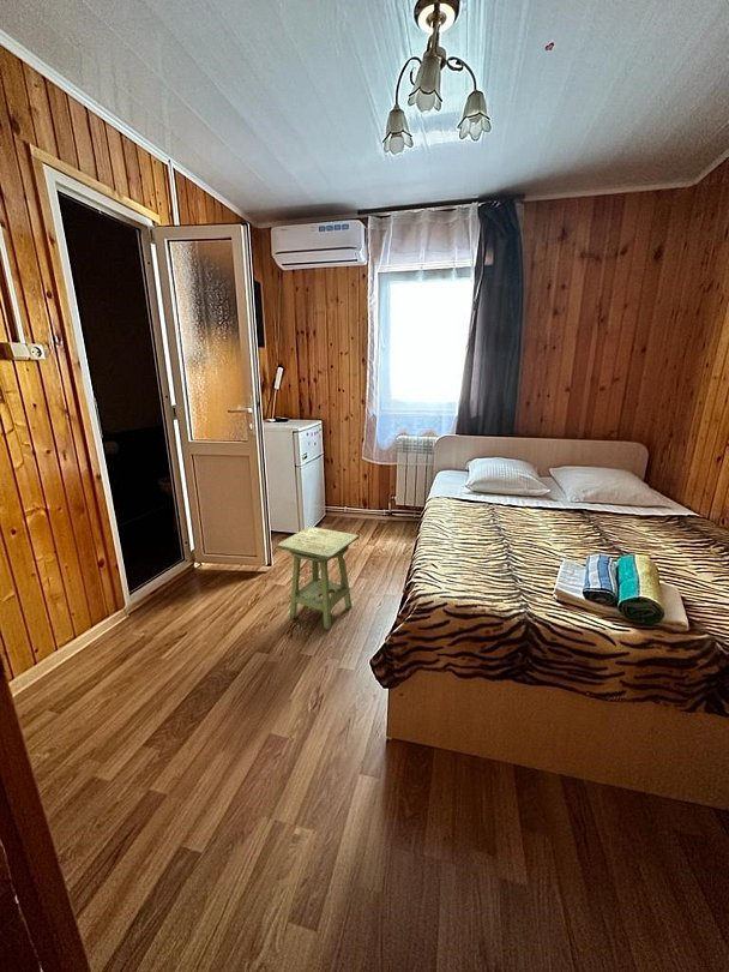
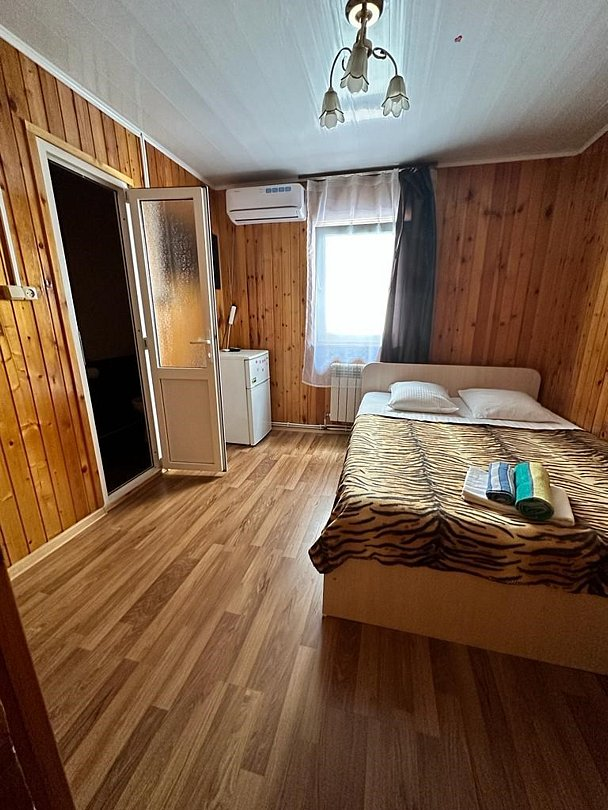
- side table (321, 576)
